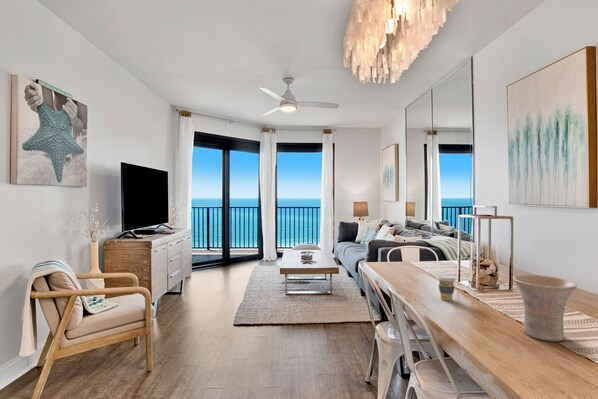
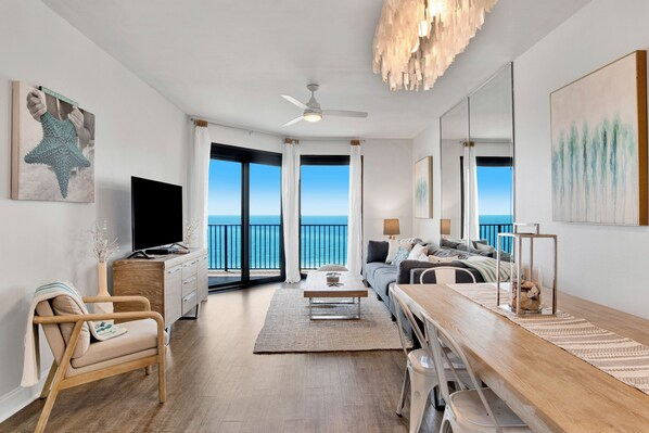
- coffee cup (446, 287)
- vase (543, 307)
